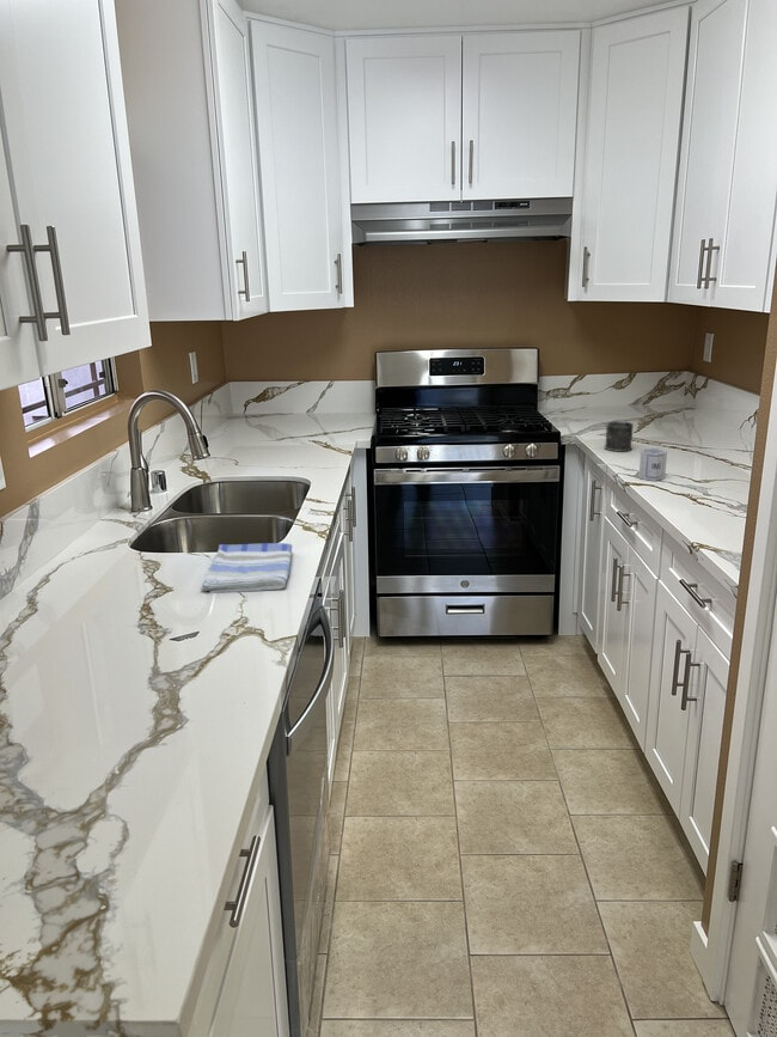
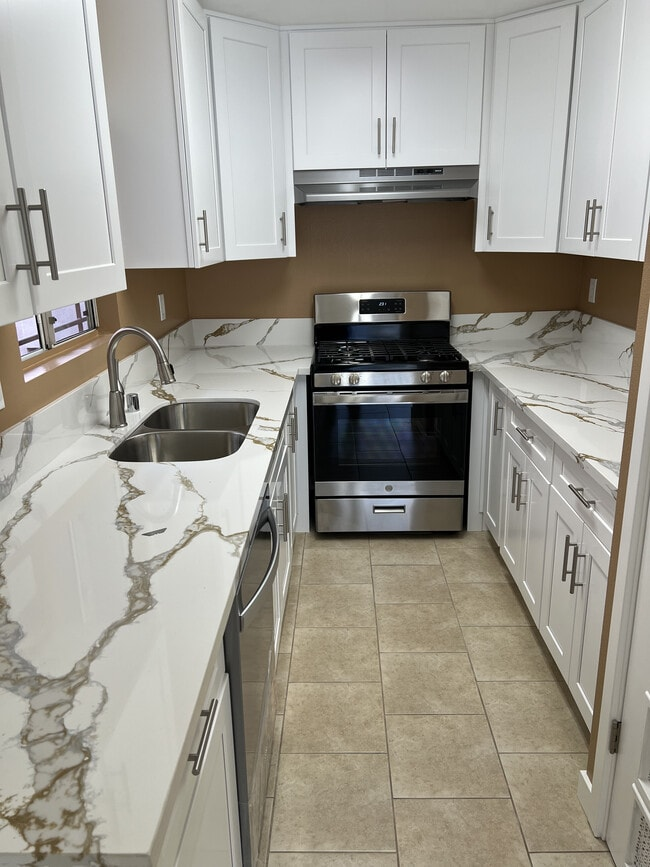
- mug (618, 435)
- cup (650, 463)
- dish towel (249, 565)
